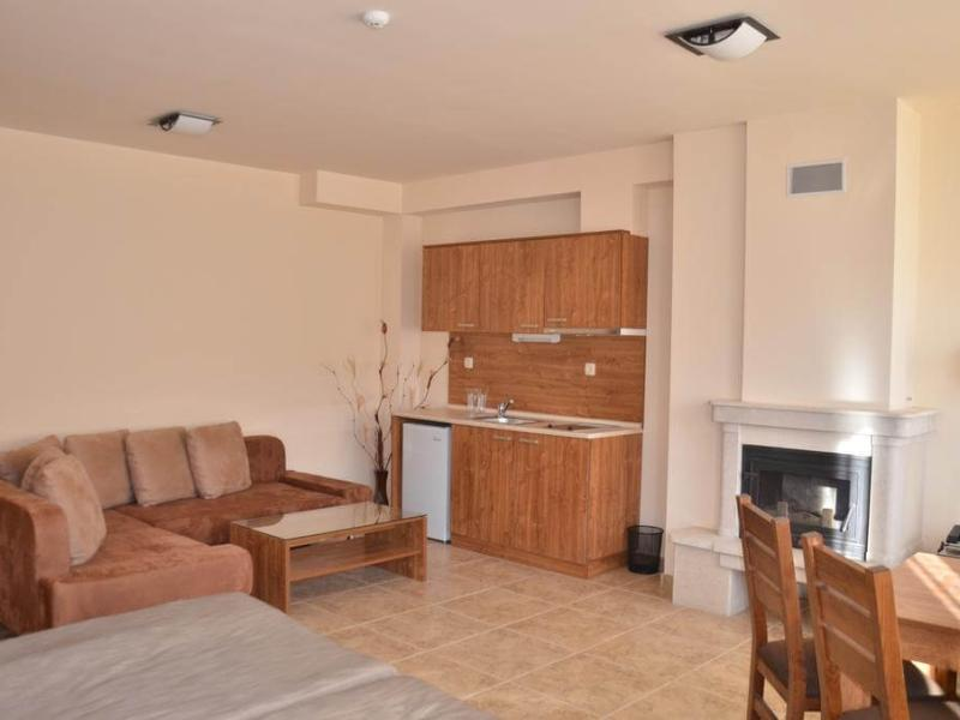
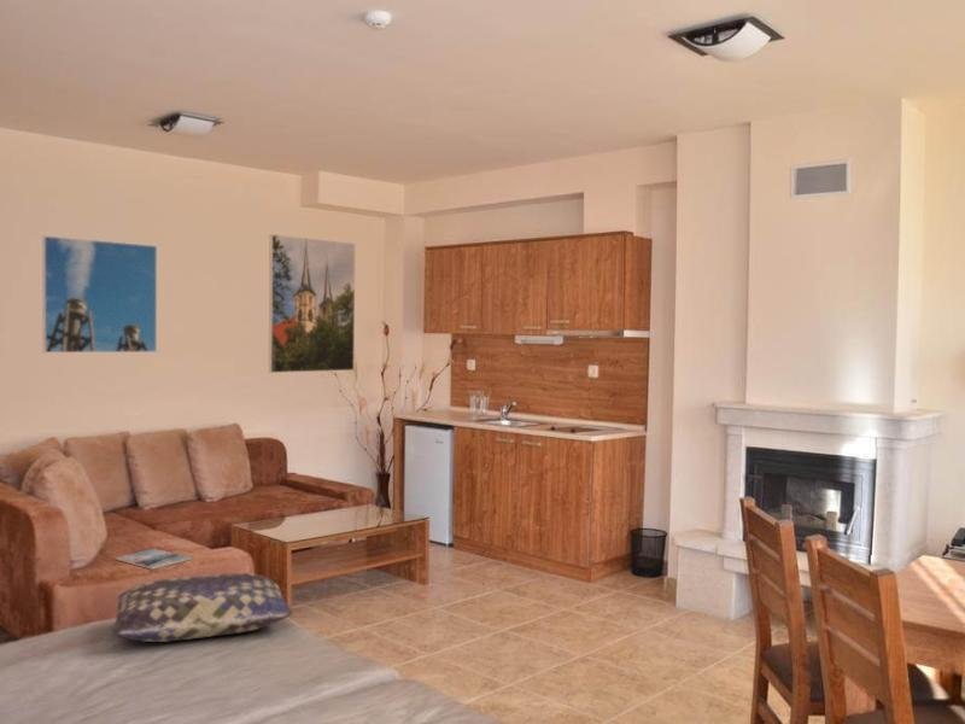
+ magazine (153, 557)
+ cushion (201, 603)
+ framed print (101, 297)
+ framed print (314, 305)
